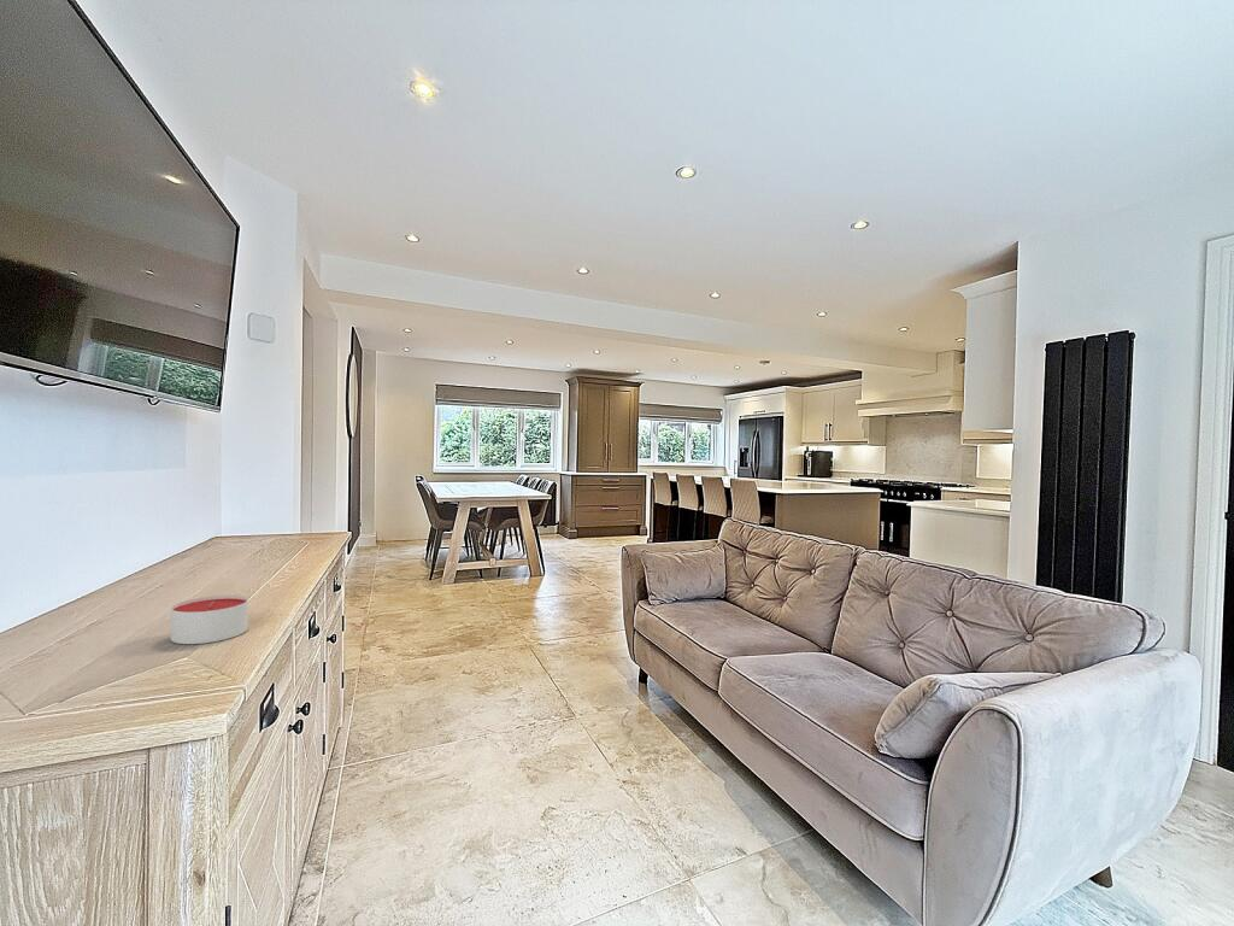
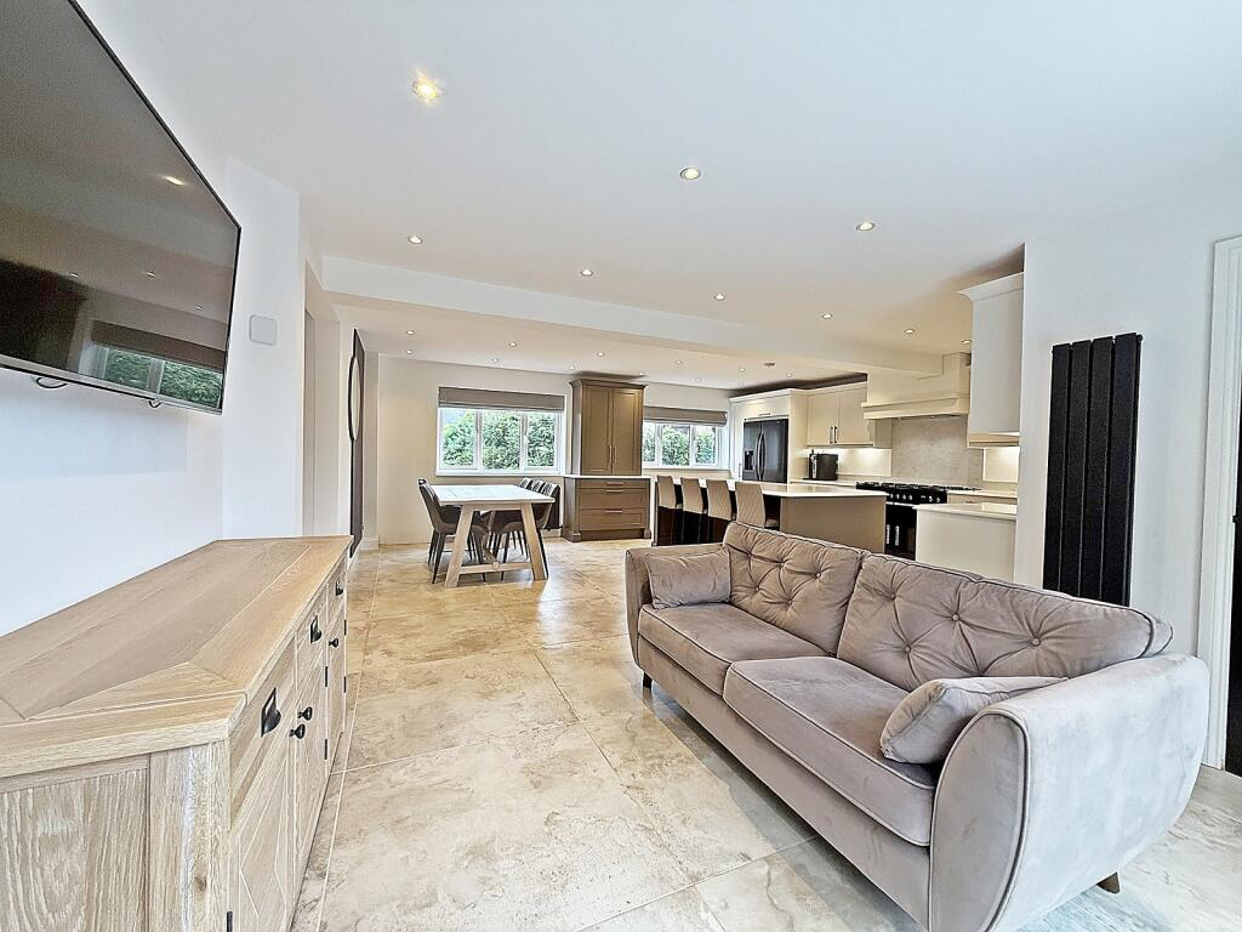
- candle (210, 617)
